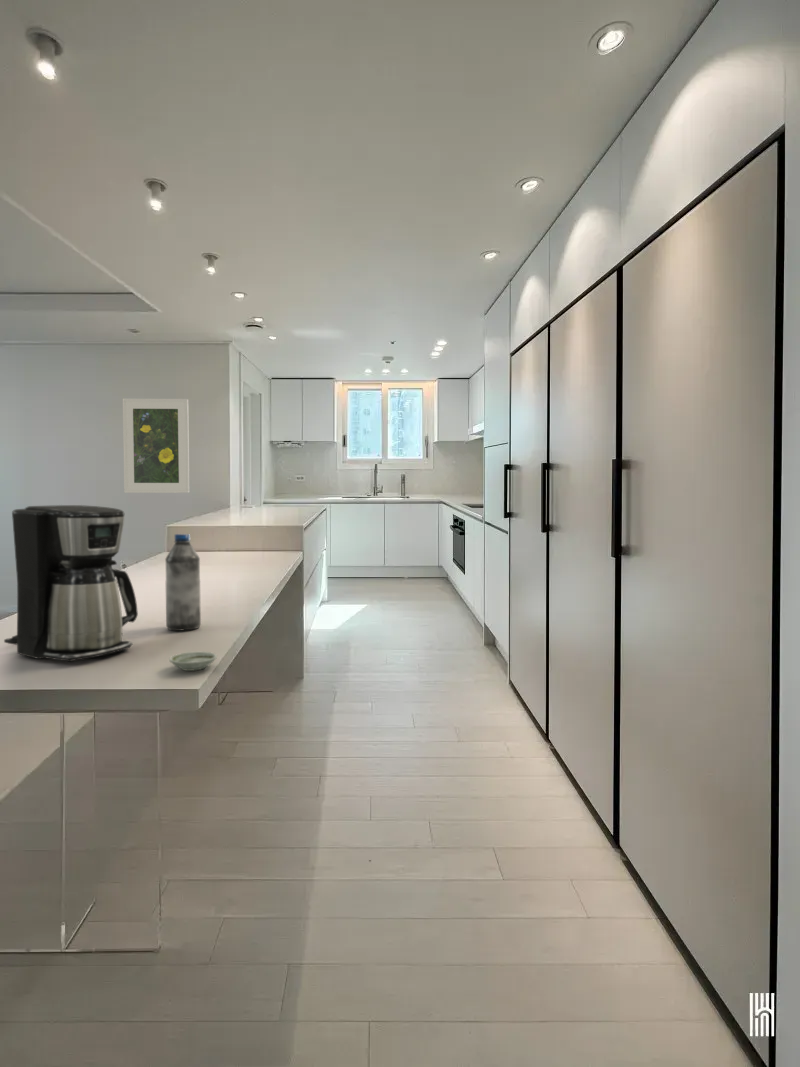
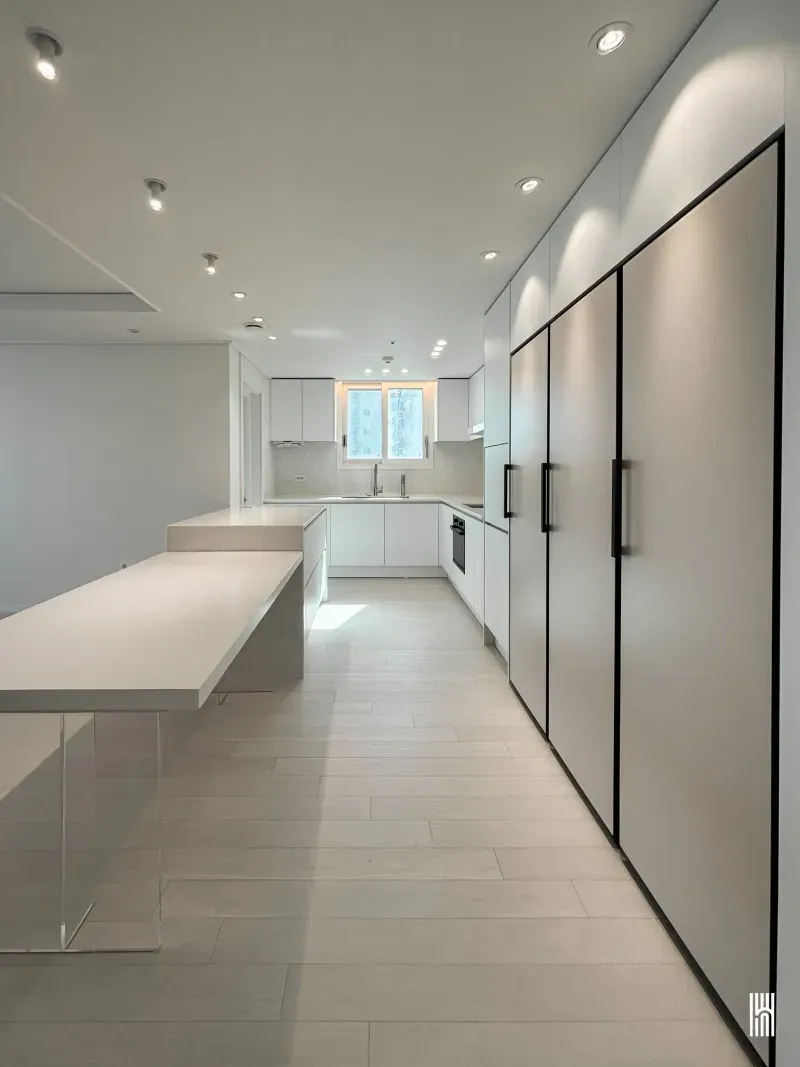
- water bottle (182, 581)
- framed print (156, 445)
- saucer (193, 662)
- coffee maker (74, 576)
